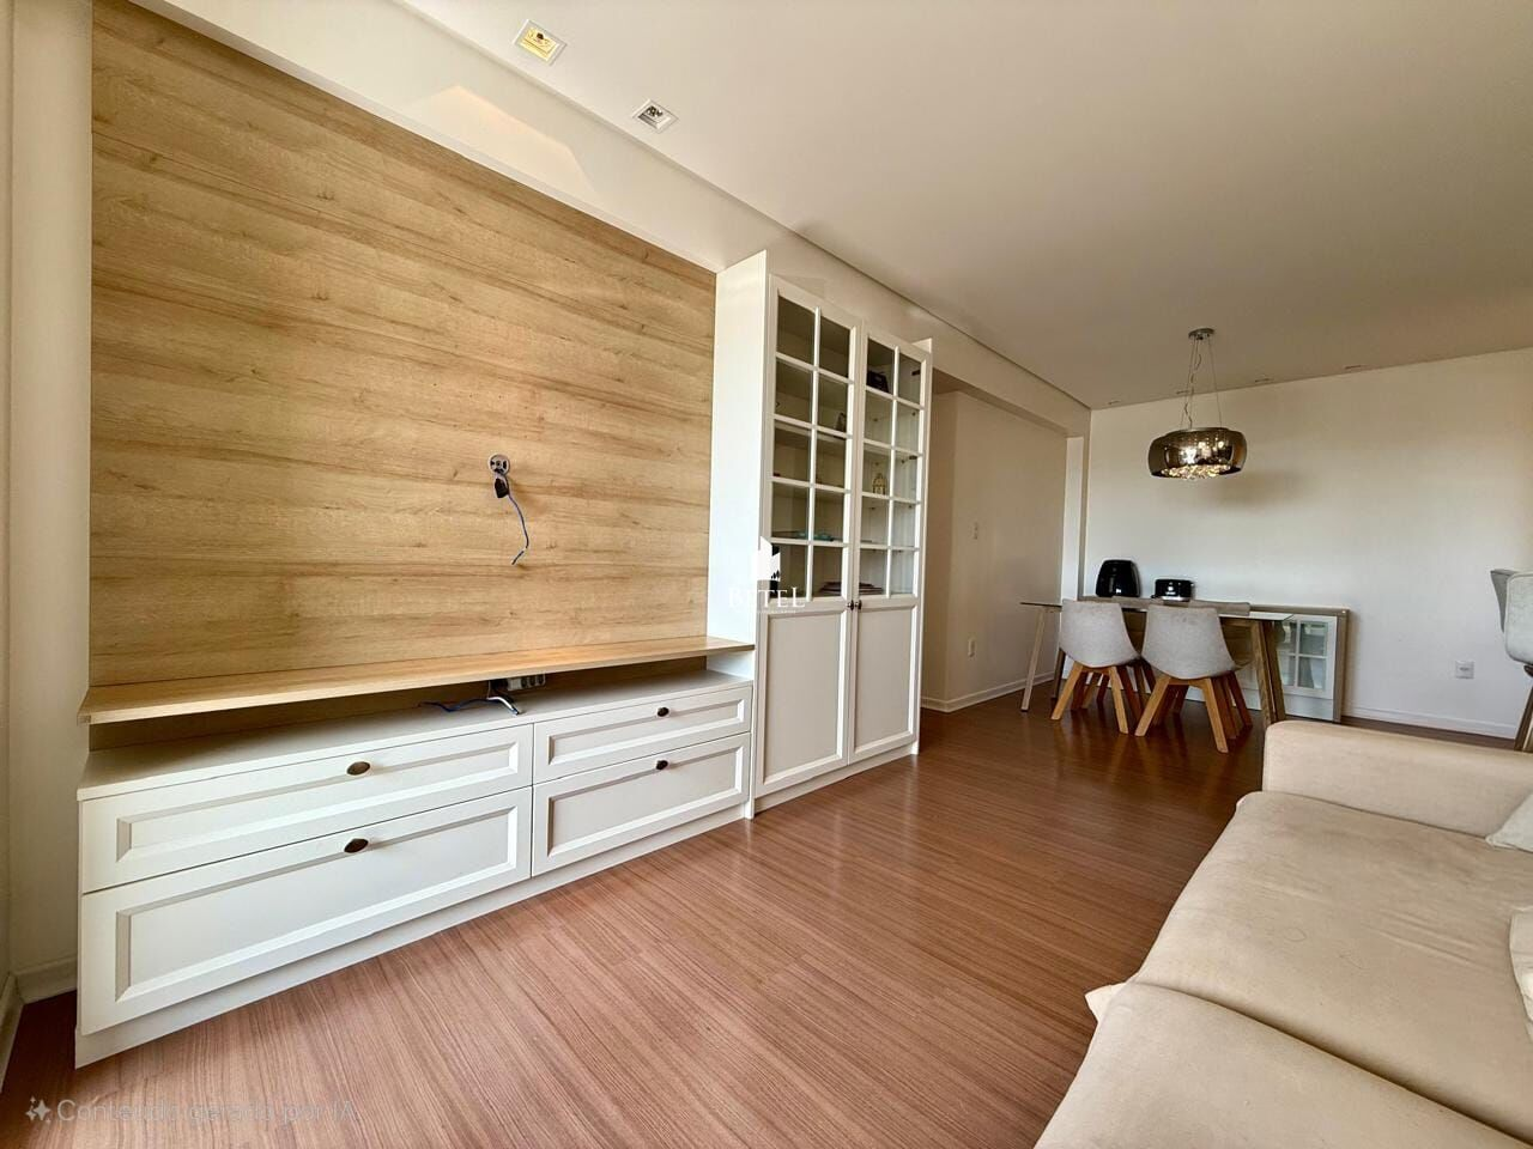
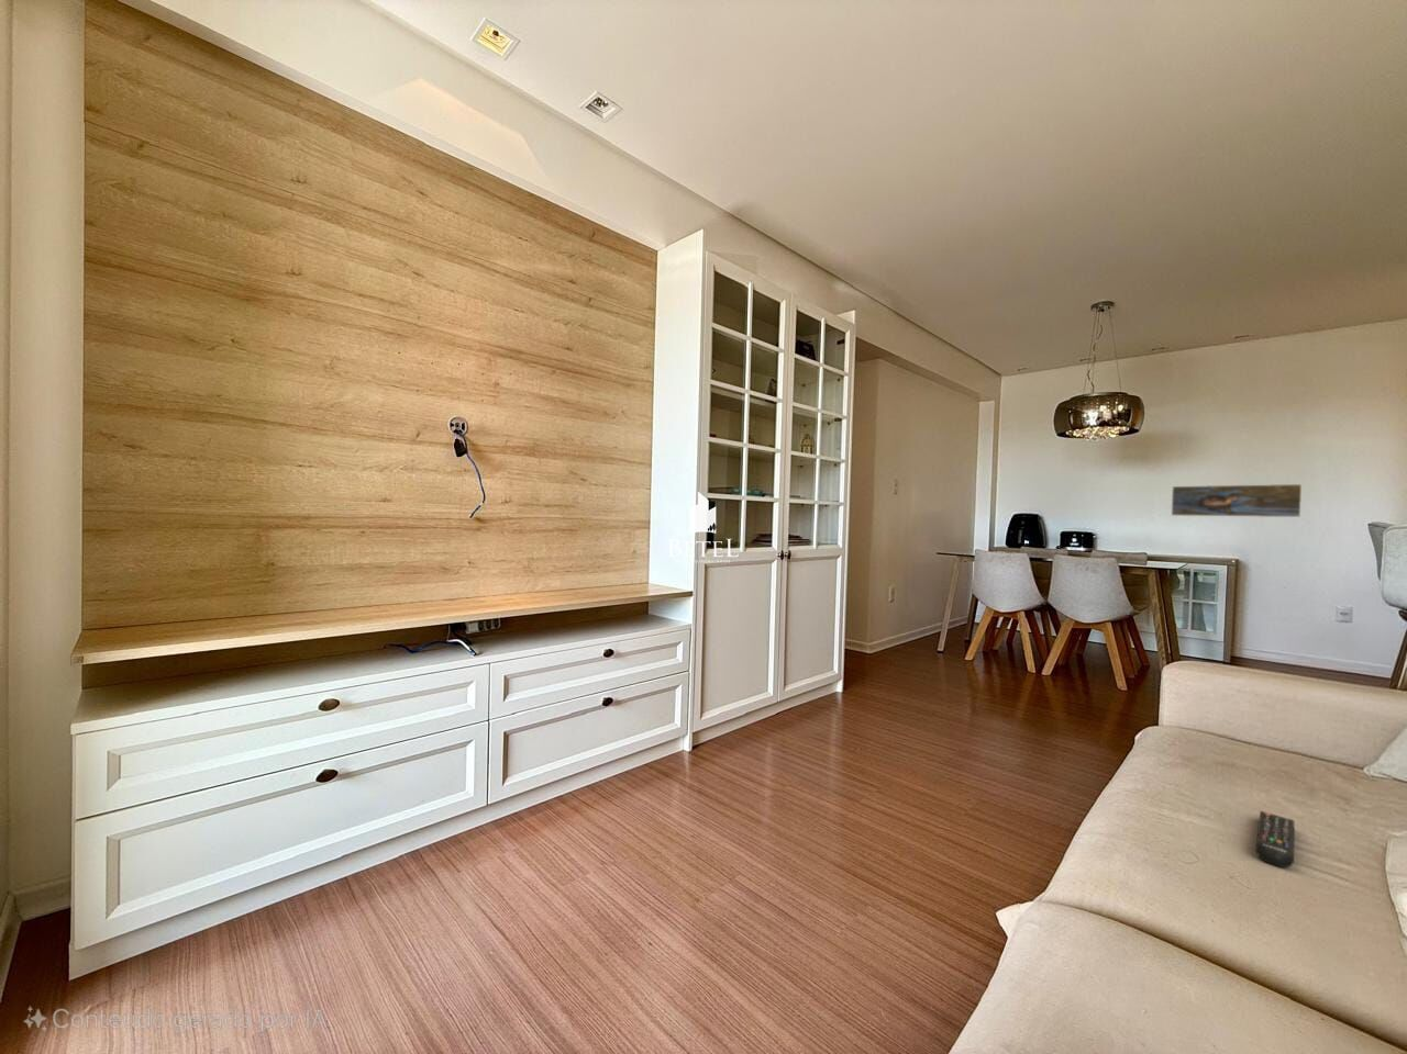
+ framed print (1232, 500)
+ remote control (1275, 836)
